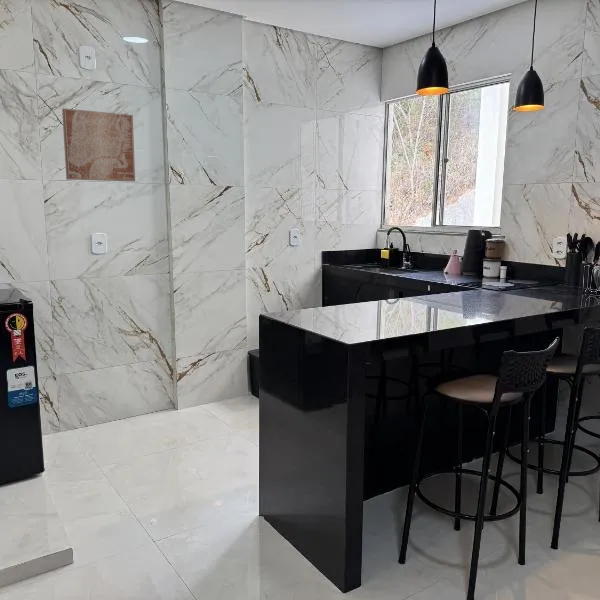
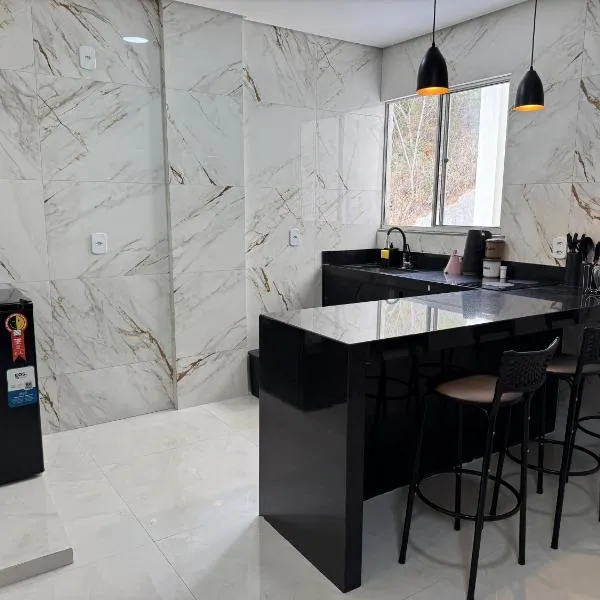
- wall art (100, 146)
